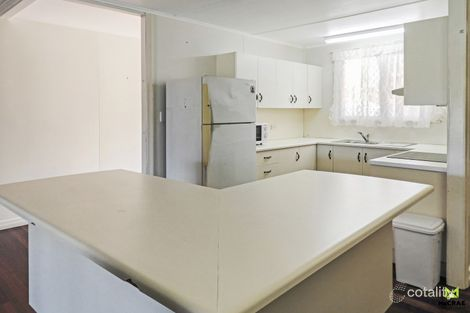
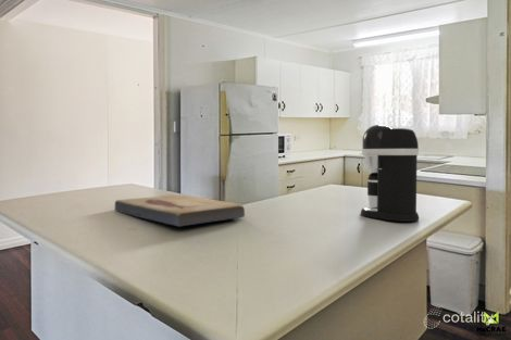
+ fish fossil (176, 207)
+ coffee maker (388, 171)
